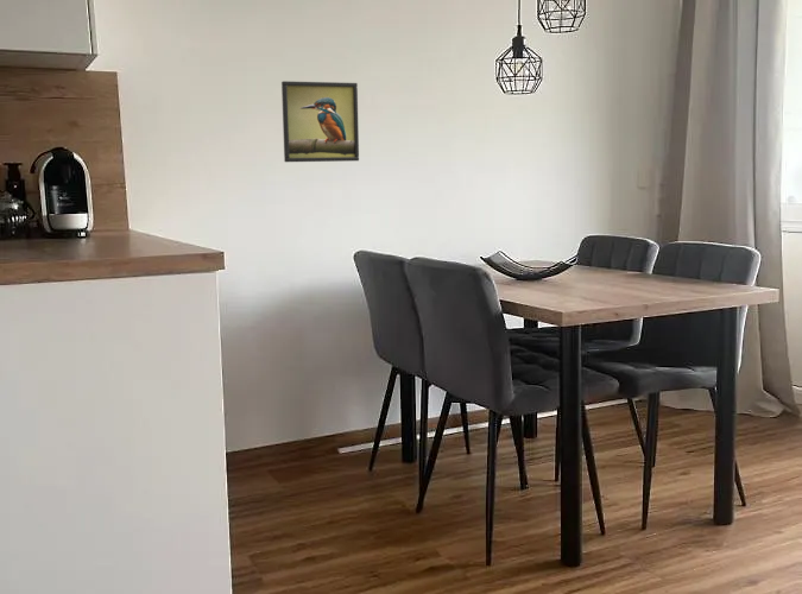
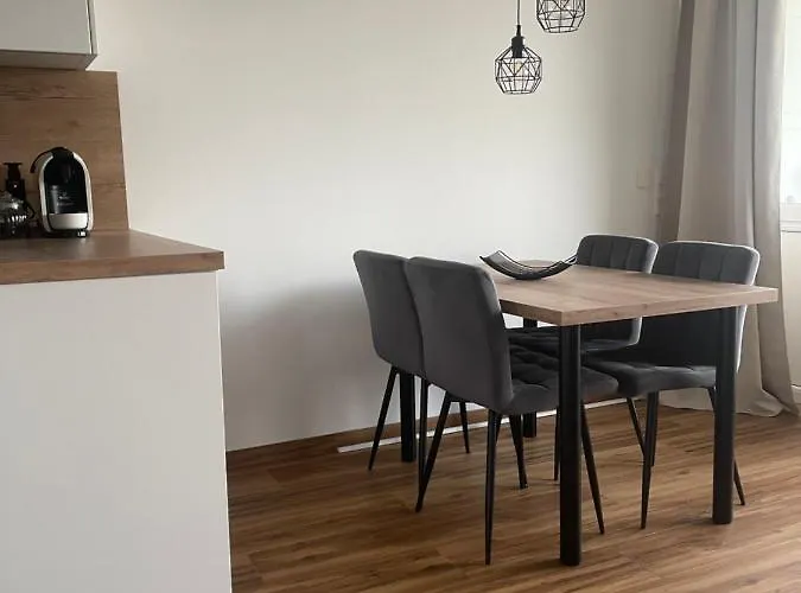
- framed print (321, 121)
